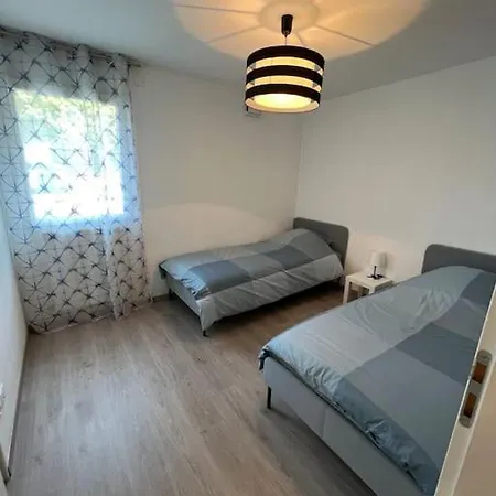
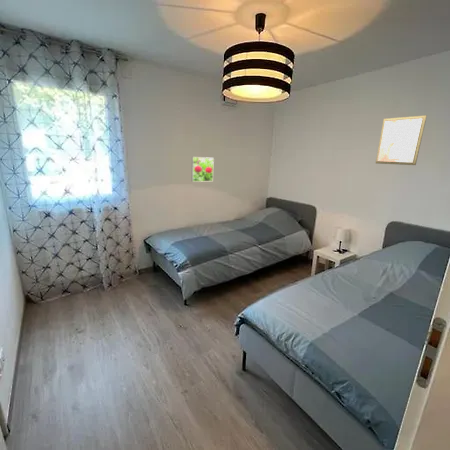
+ wall art (398, 141)
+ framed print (202, 169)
